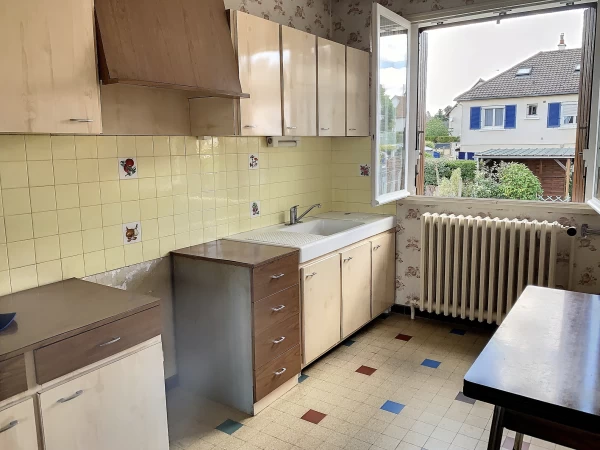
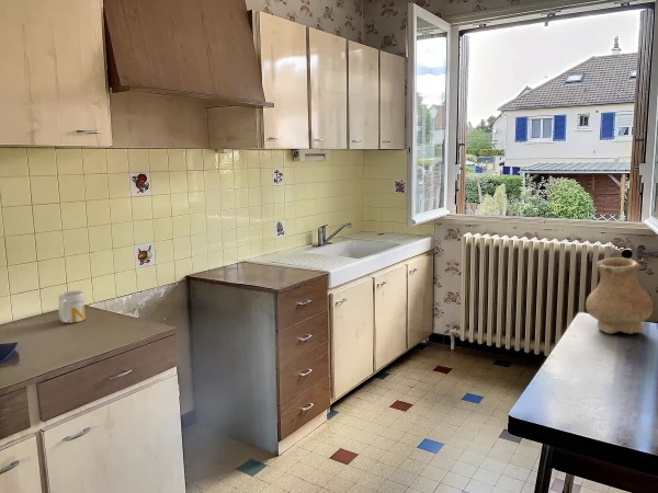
+ vase (619, 295)
+ mug (71, 307)
